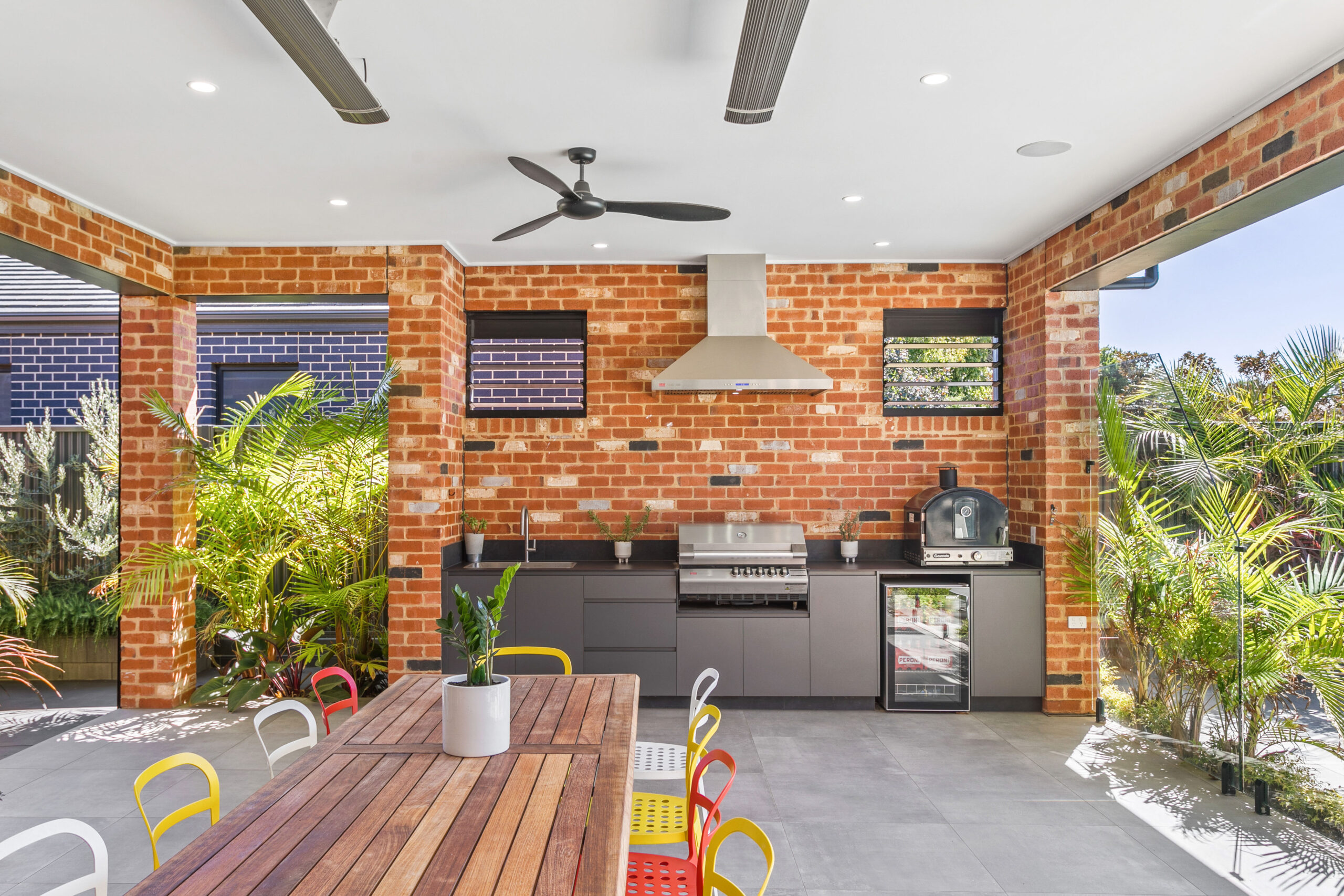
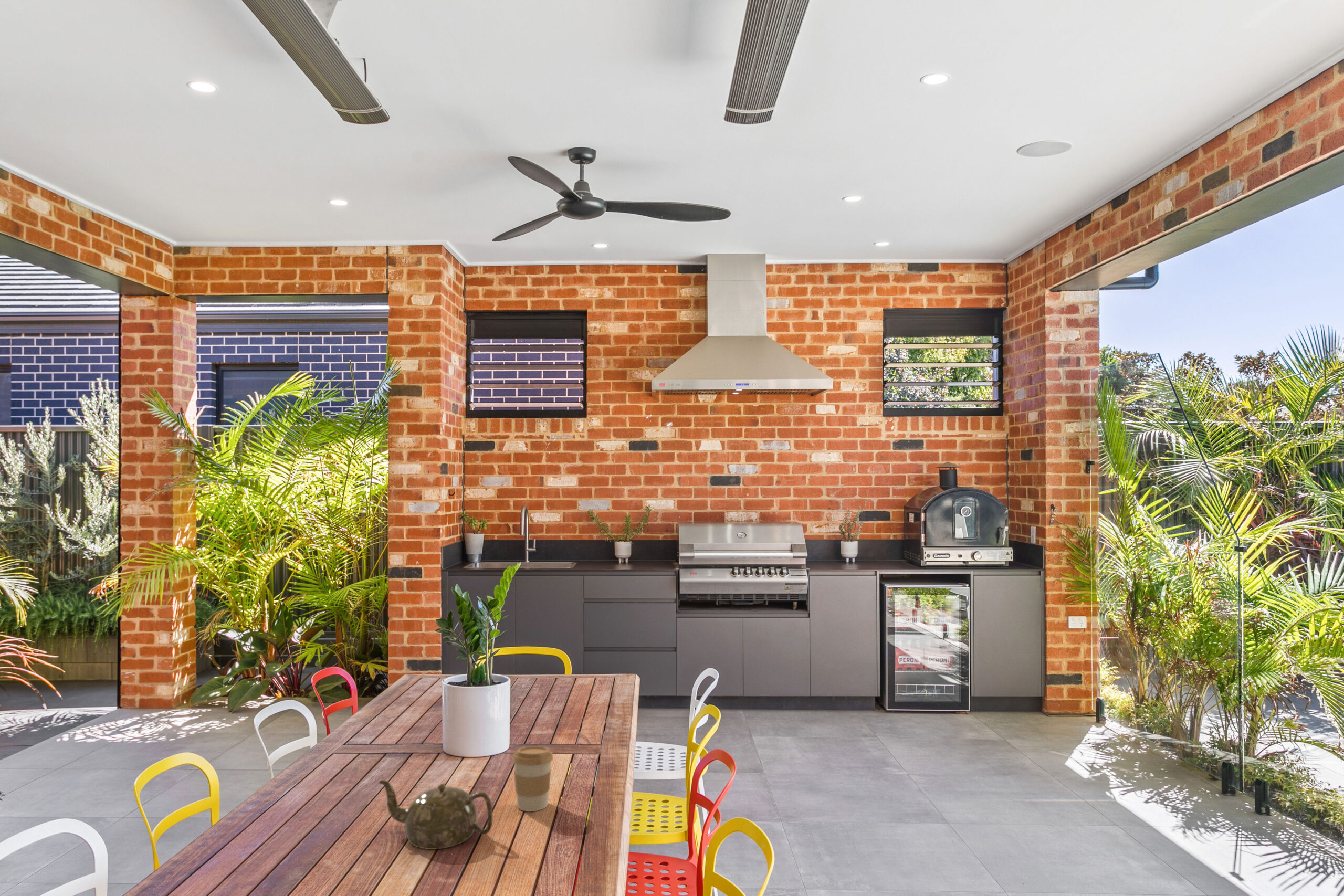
+ coffee cup (532, 776)
+ teapot (435, 808)
